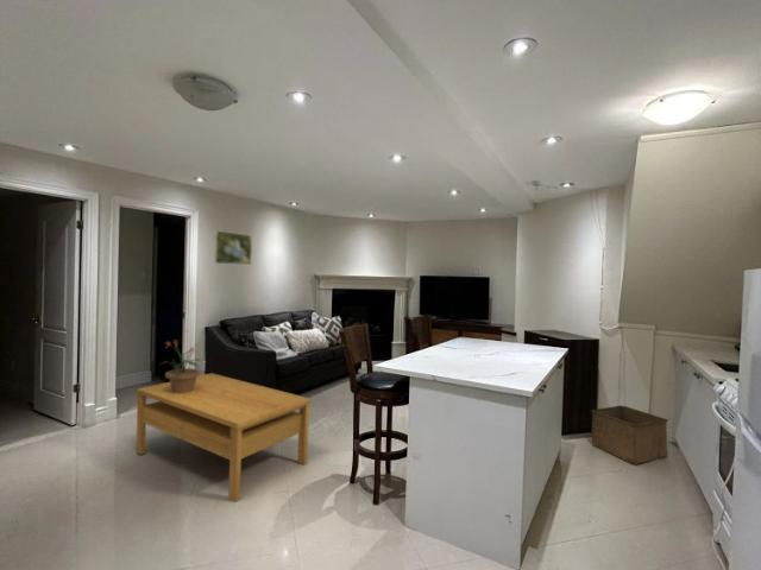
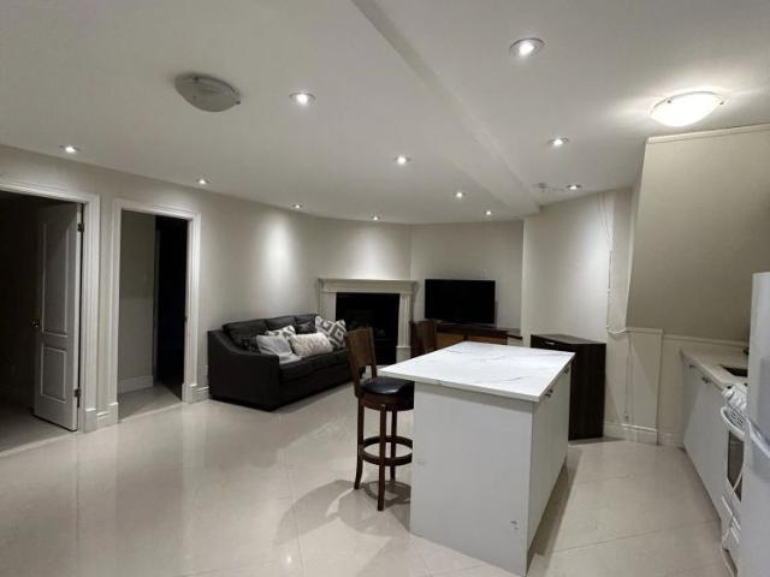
- potted plant (181, 365)
- storage bin (628, 432)
- coffee table (221, 425)
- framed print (233, 248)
